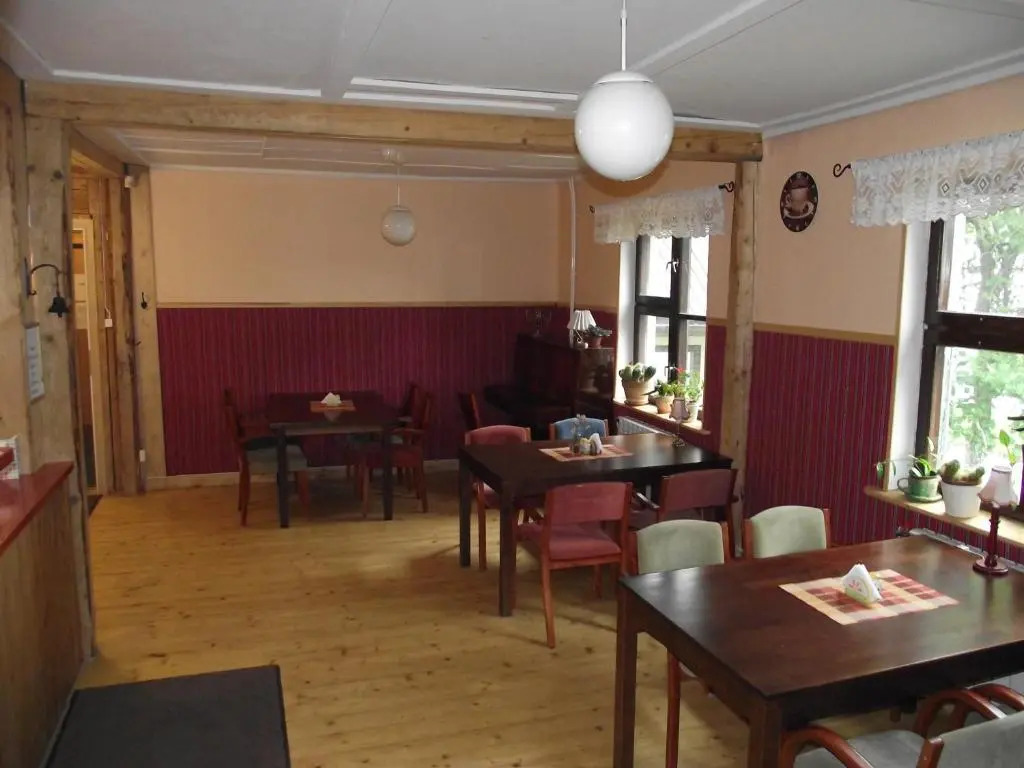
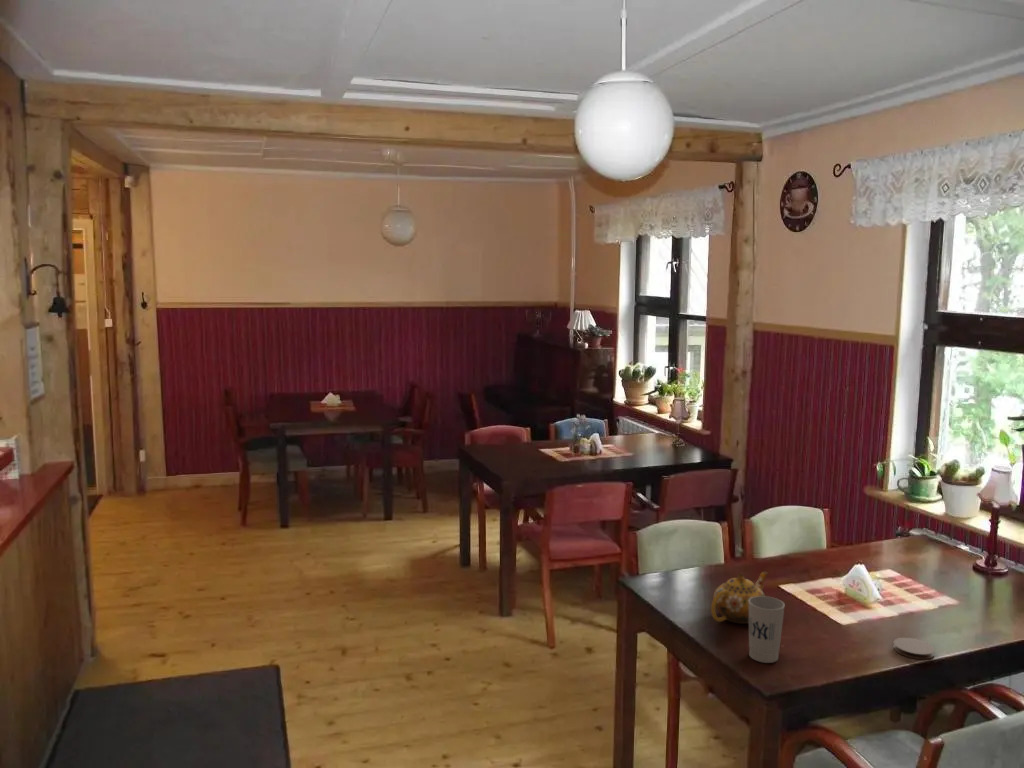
+ cup (764, 629)
+ coaster (913, 648)
+ teapot (740, 594)
